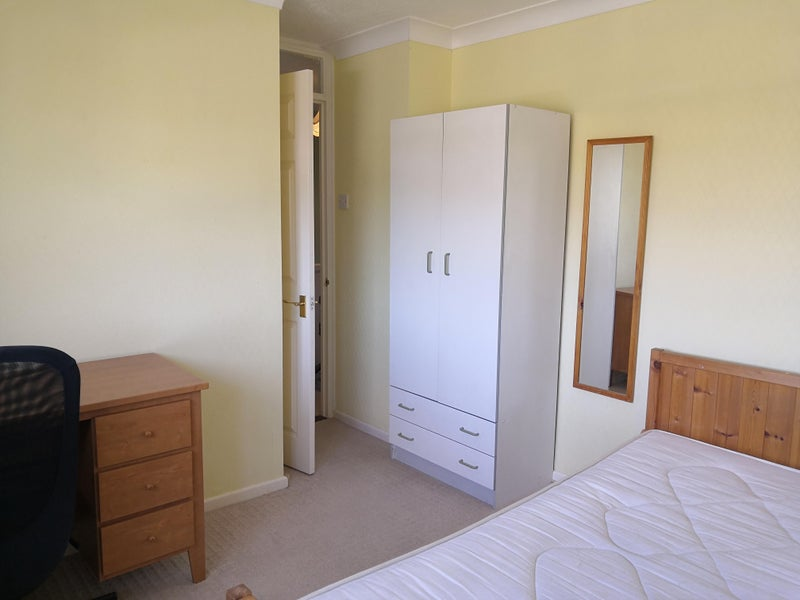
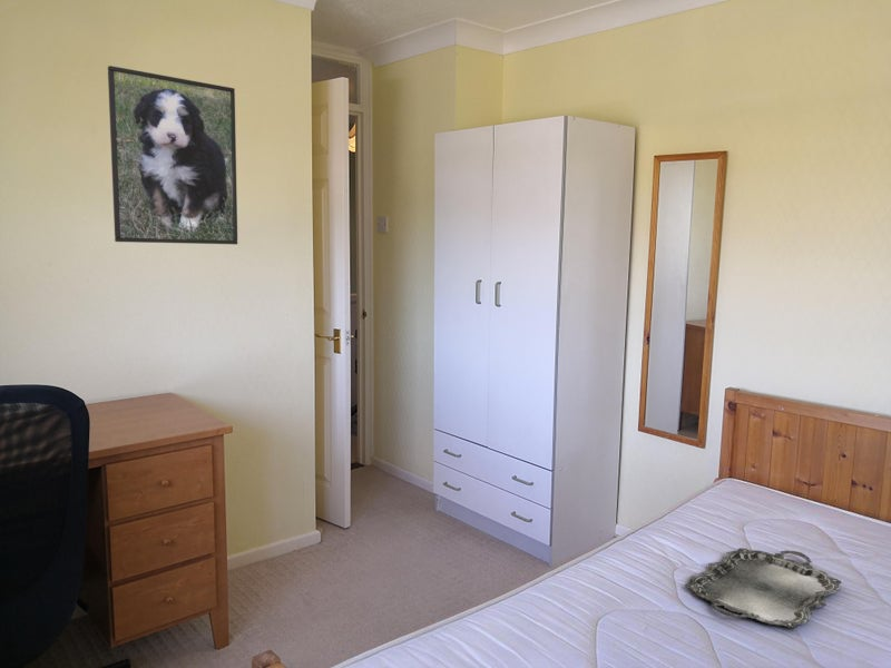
+ serving tray (763, 583)
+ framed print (177, 161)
